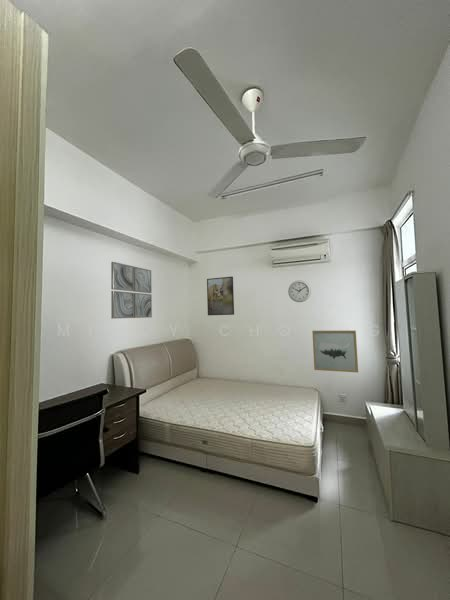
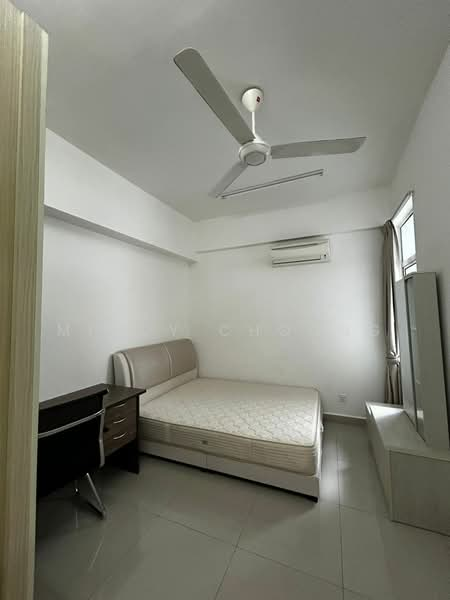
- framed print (220, 296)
- wall art (334, 350)
- wall art (133, 291)
- wall clock (299, 291)
